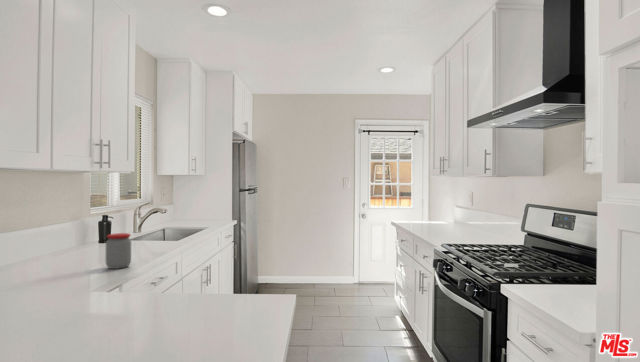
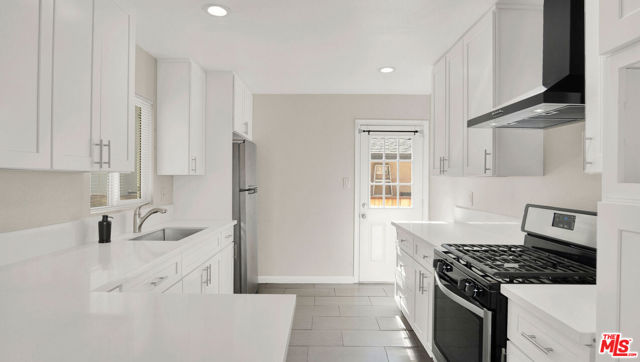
- jar (118, 250)
